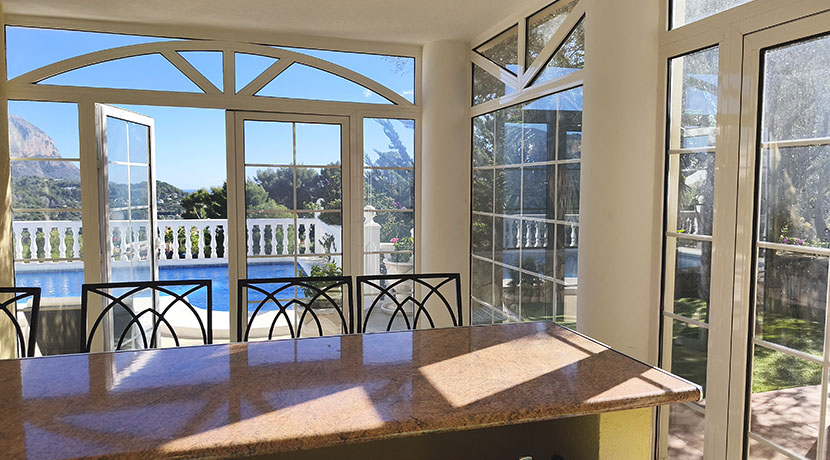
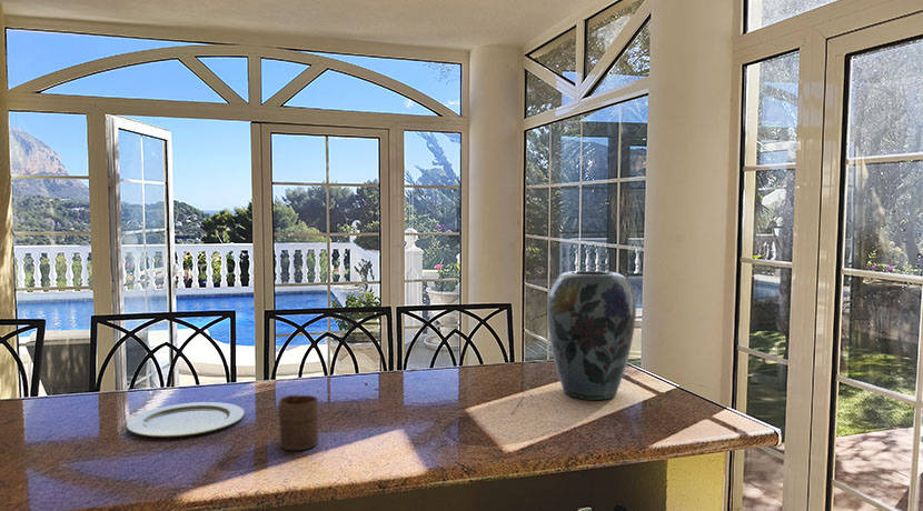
+ vase (590, 332)
+ cup (298, 421)
+ plate (187, 418)
